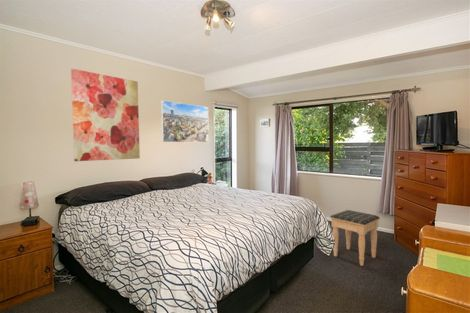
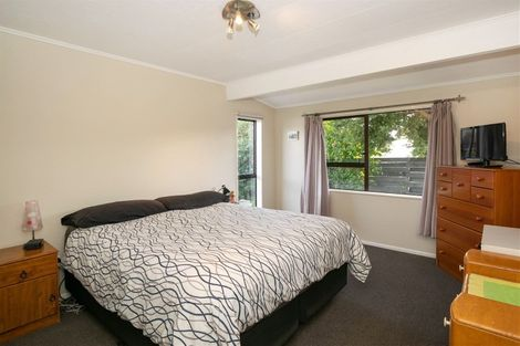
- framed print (186, 123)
- footstool (354, 231)
- wall art (108, 118)
